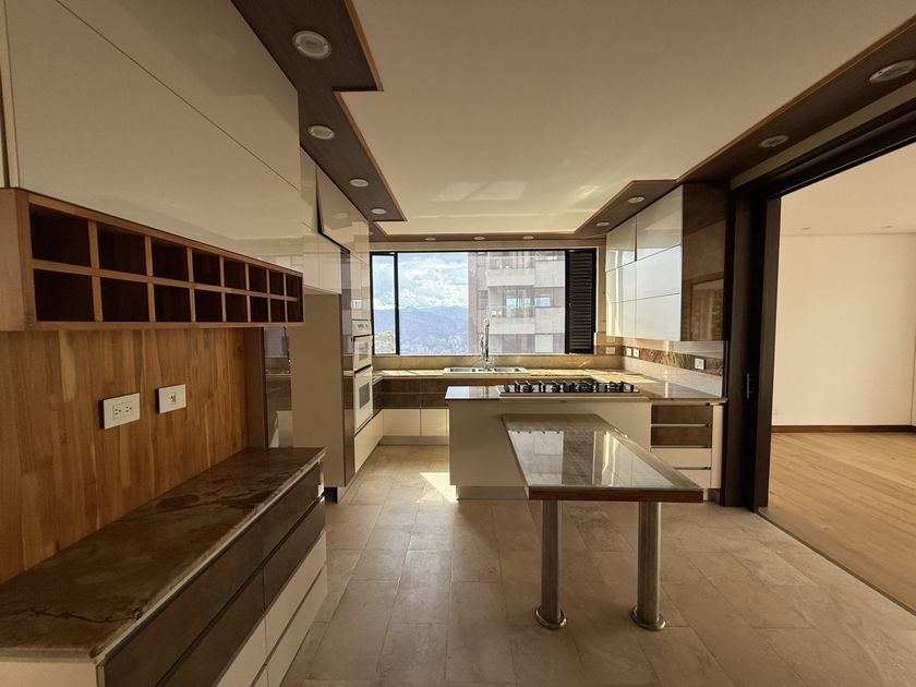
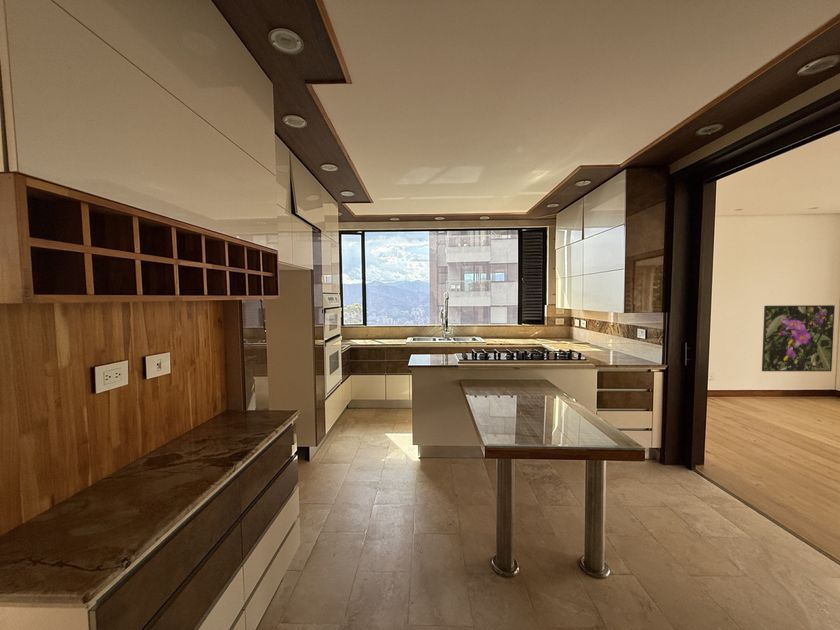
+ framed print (797, 338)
